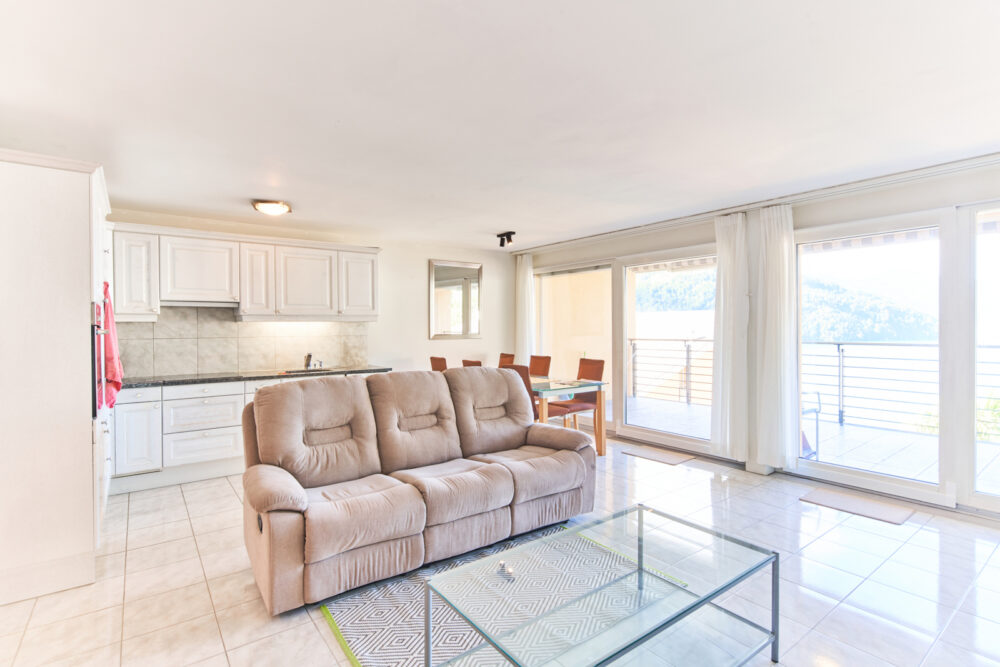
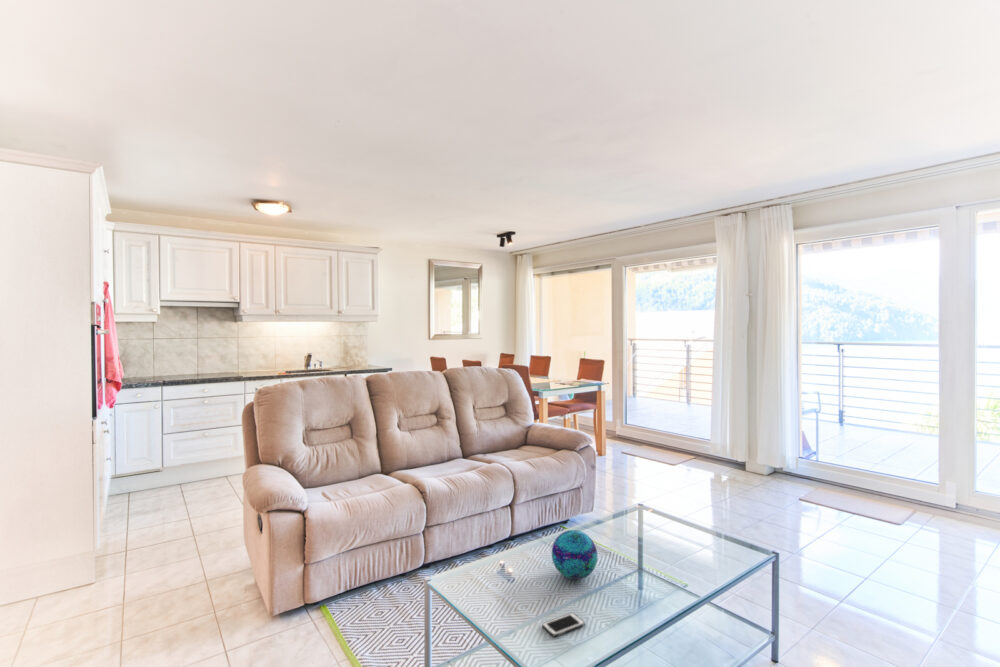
+ decorative ball (574, 554)
+ cell phone (563, 624)
